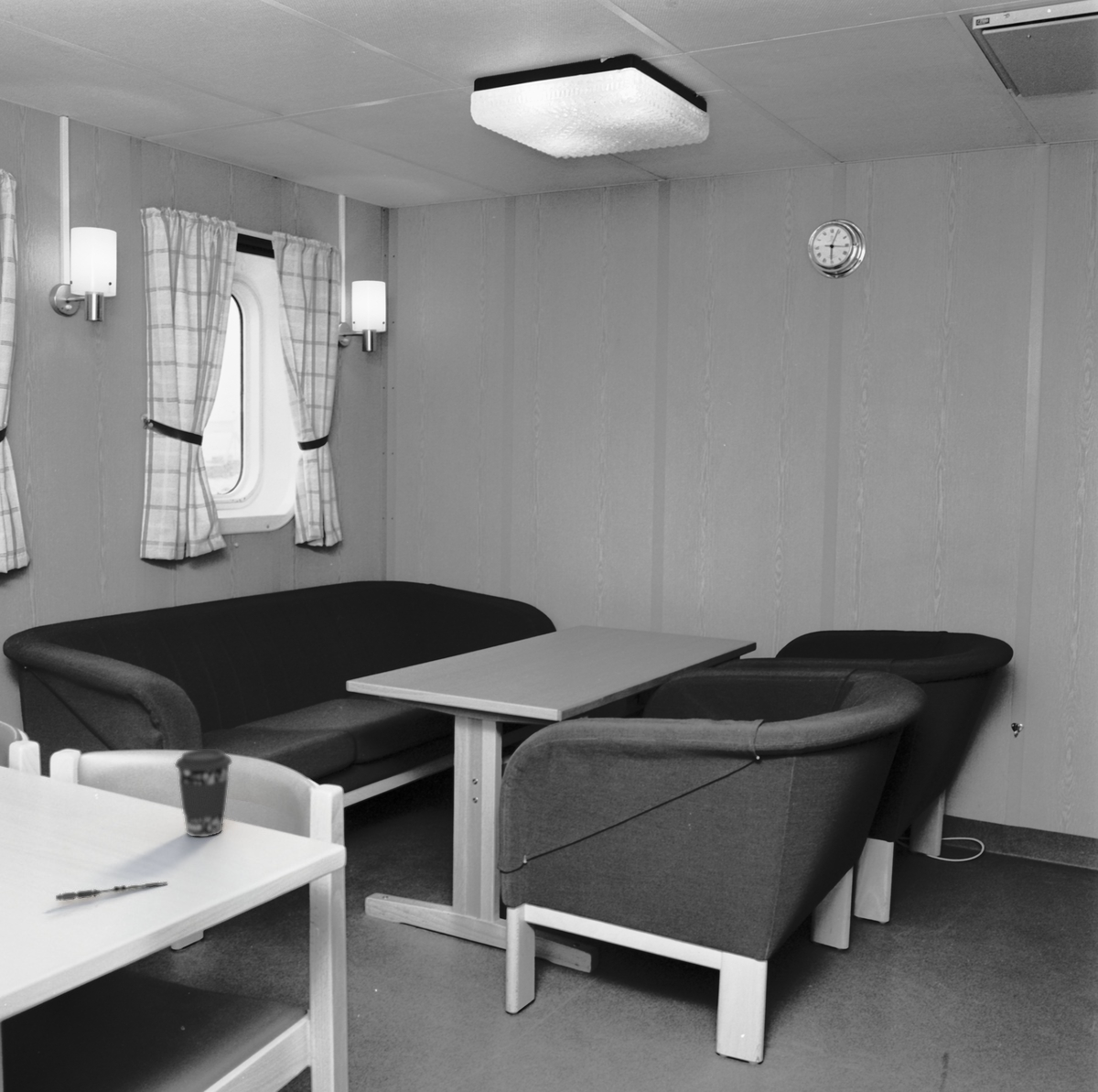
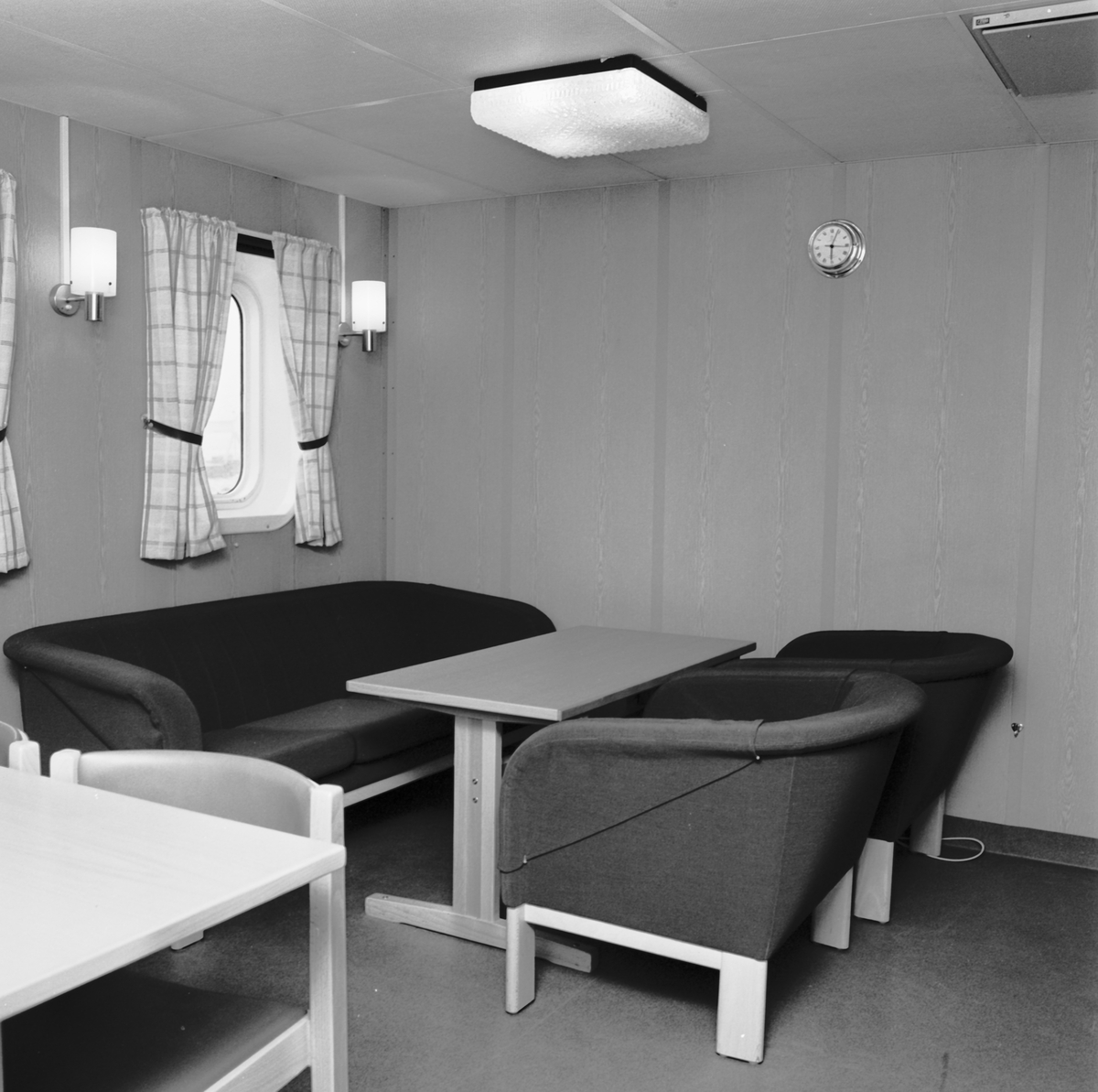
- pen (113, 889)
- coffee cup (204, 792)
